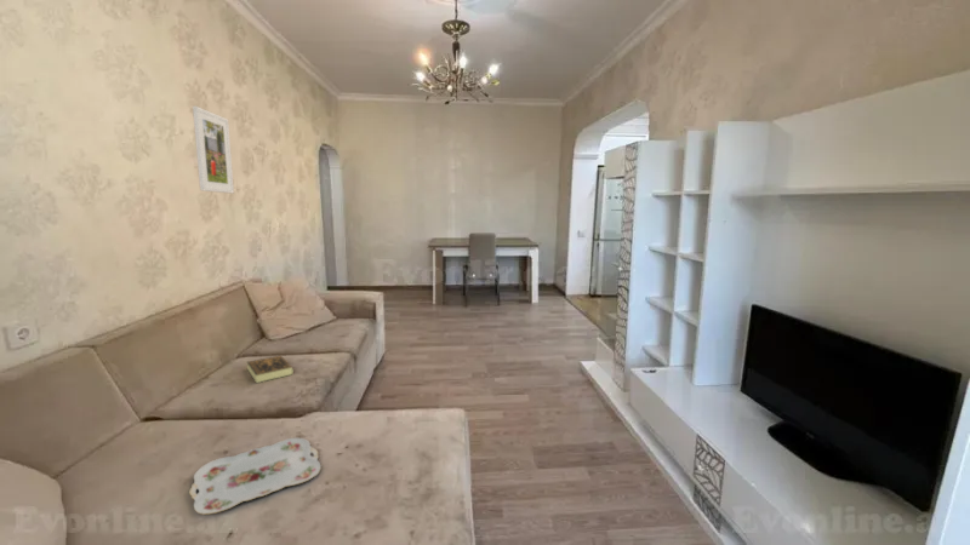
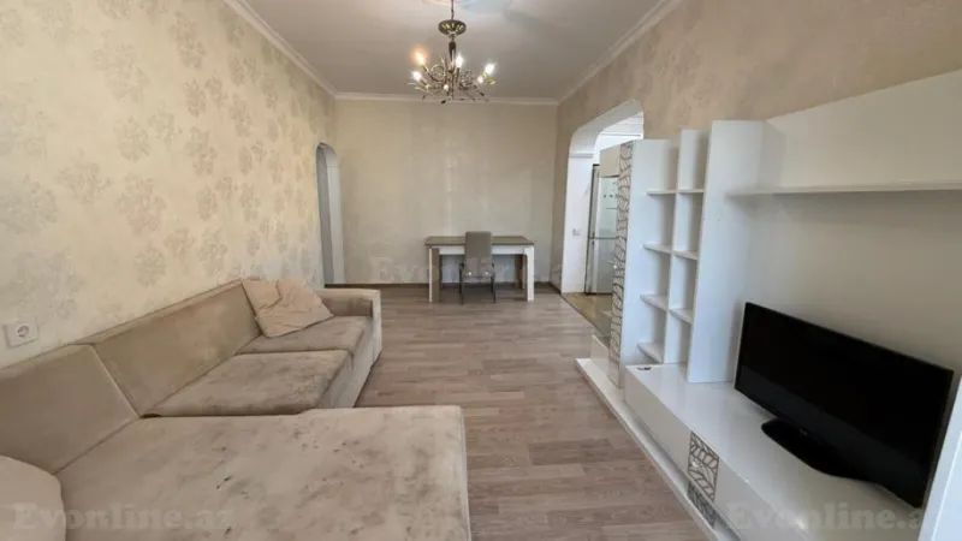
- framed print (215, 153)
- book (269, 367)
- serving tray (258, 471)
